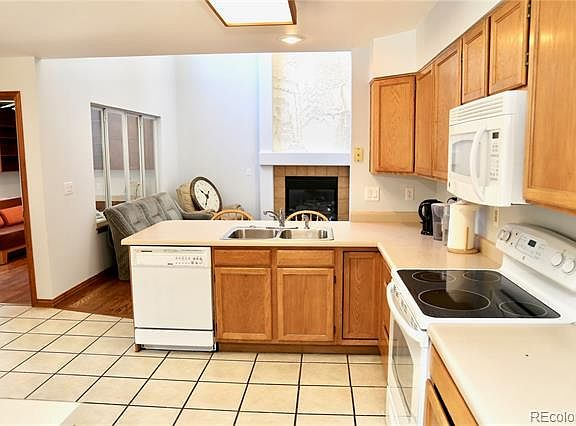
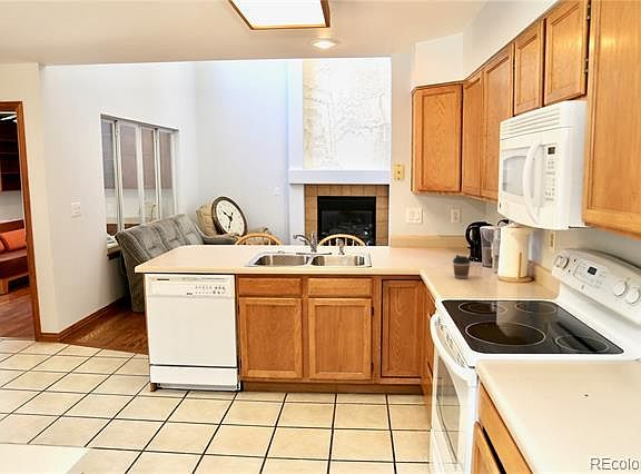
+ coffee cup (461, 266)
